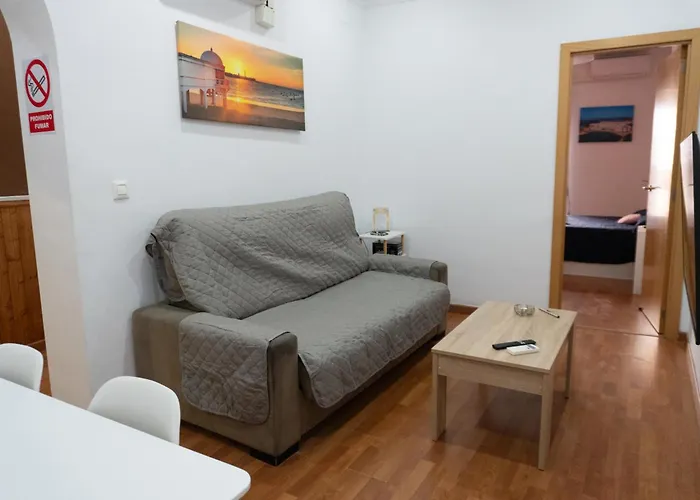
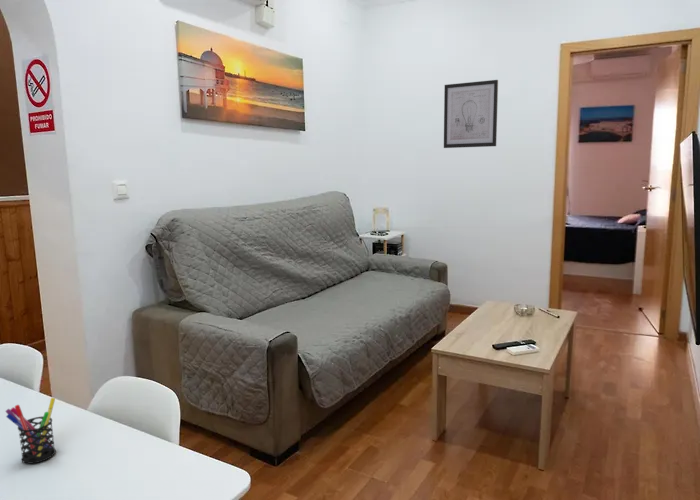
+ pen holder (36, 429)
+ wall art (470, 115)
